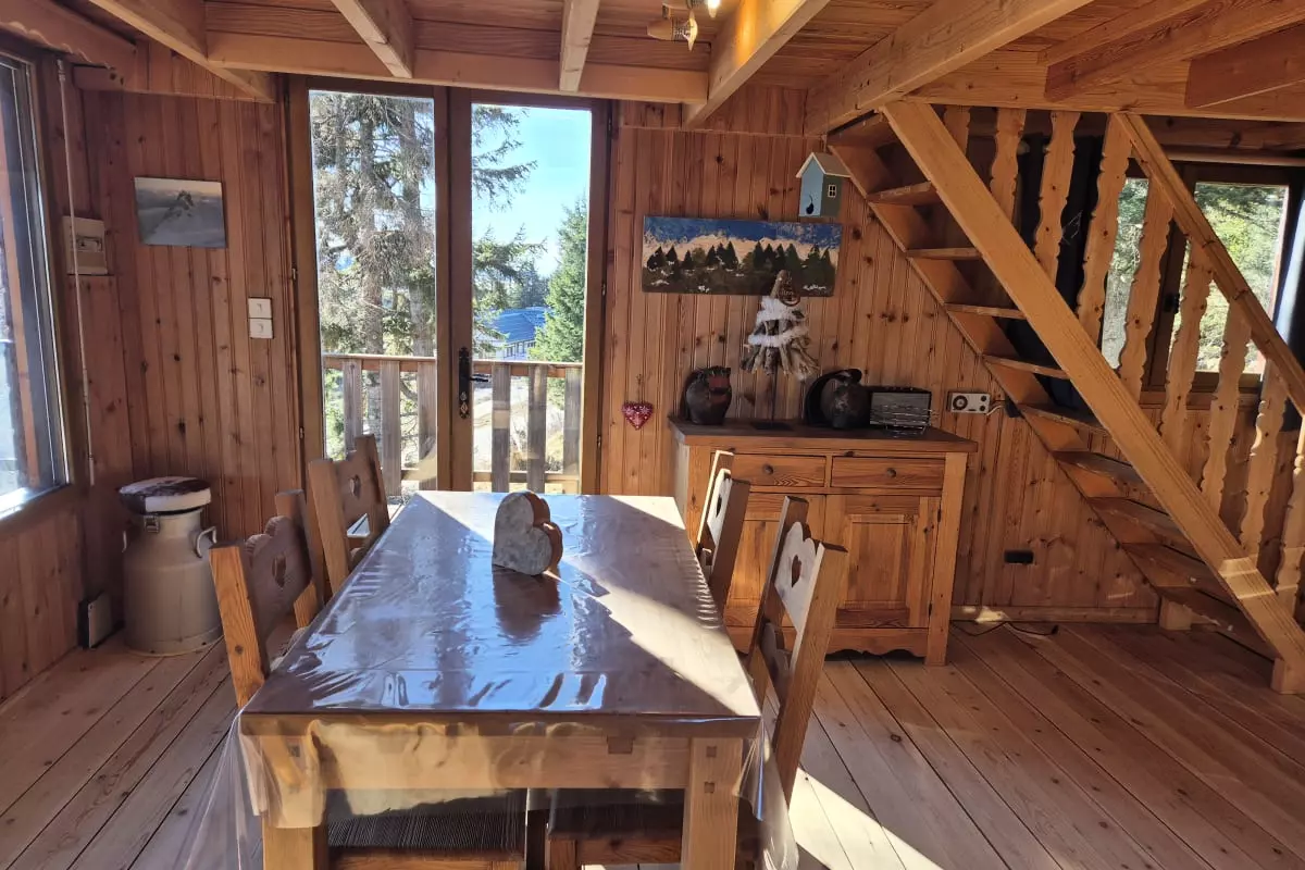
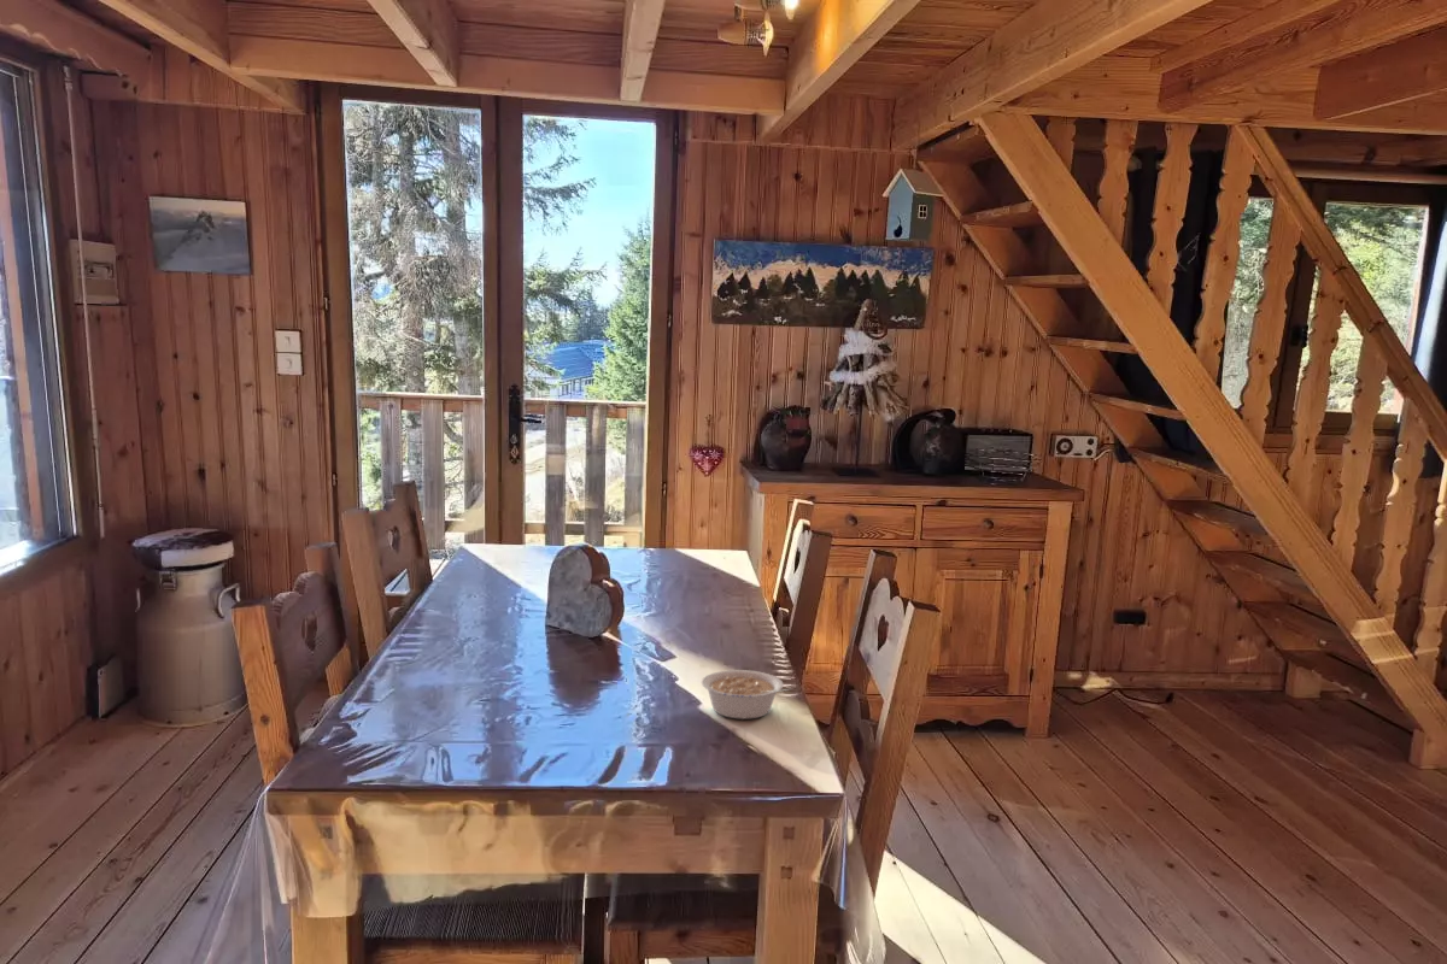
+ legume (745, 693)
